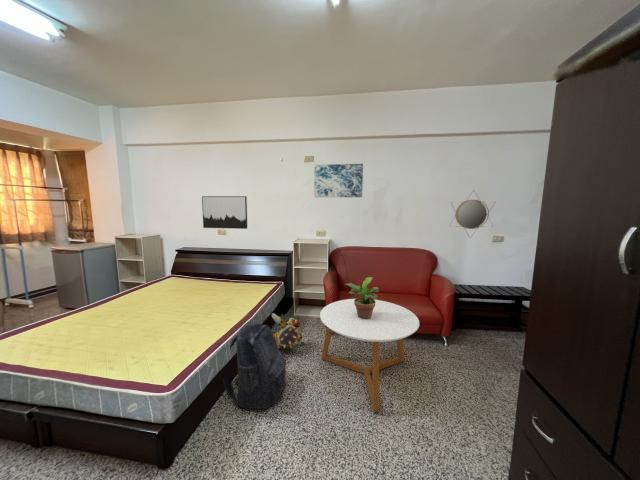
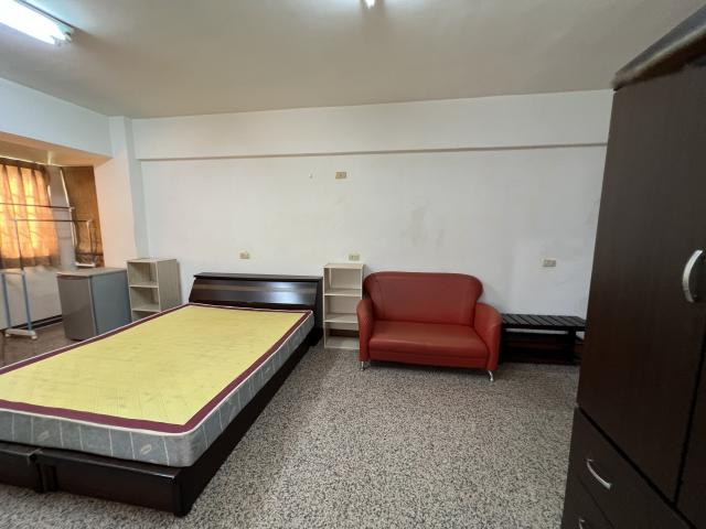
- backpack (257, 359)
- home mirror (471, 214)
- wall art (338, 181)
- potted plant (362, 299)
- wall art (224, 212)
- plush toy (286, 329)
- coffee table (372, 344)
